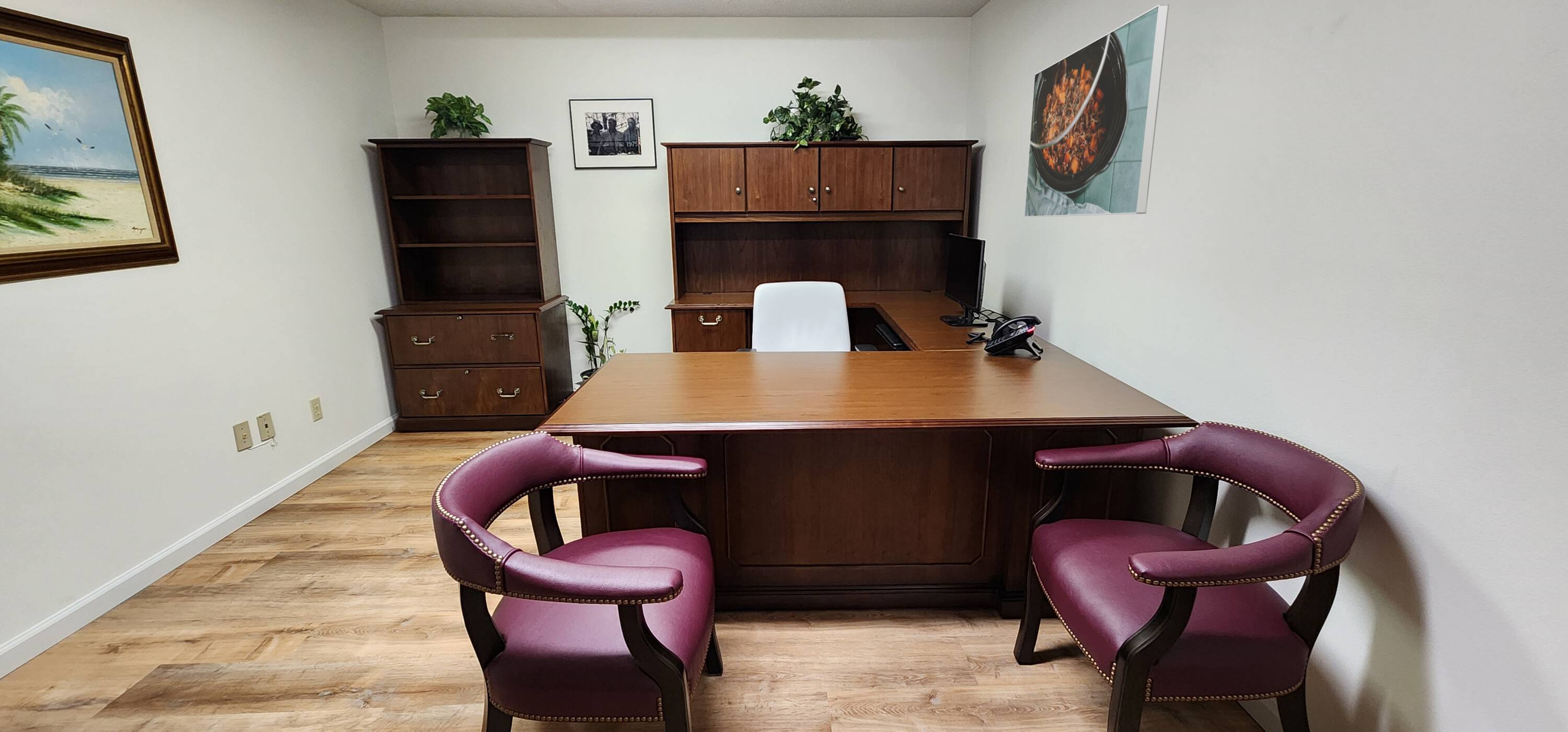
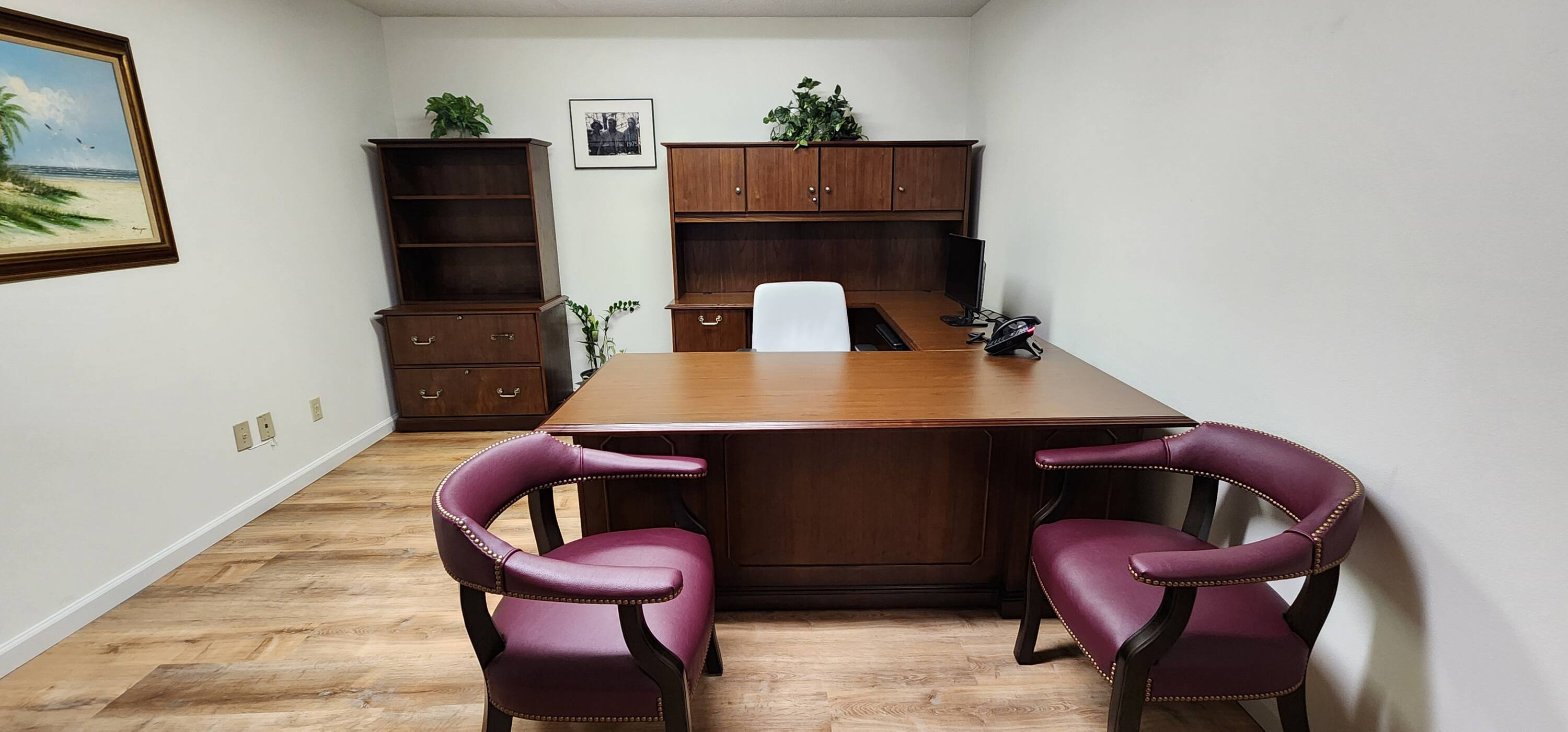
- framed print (1081, 133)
